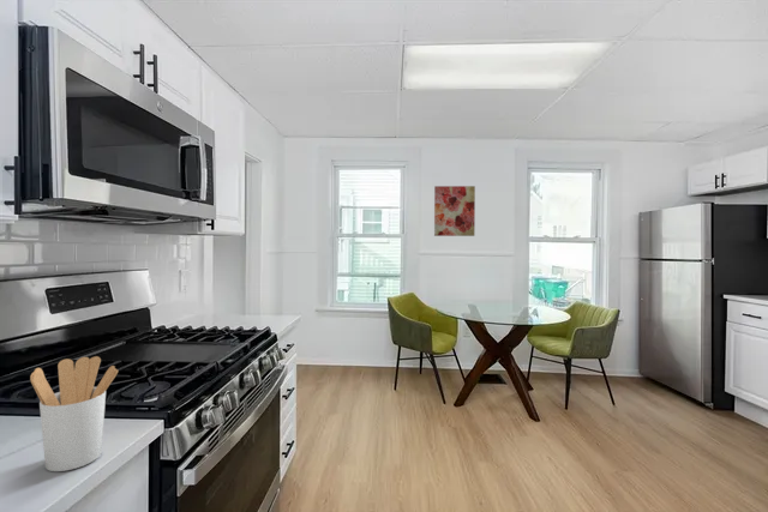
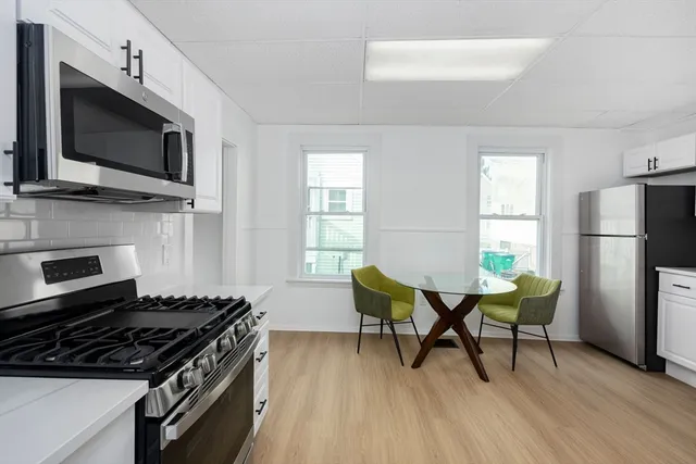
- wall art (454, 211)
- utensil holder (76, 406)
